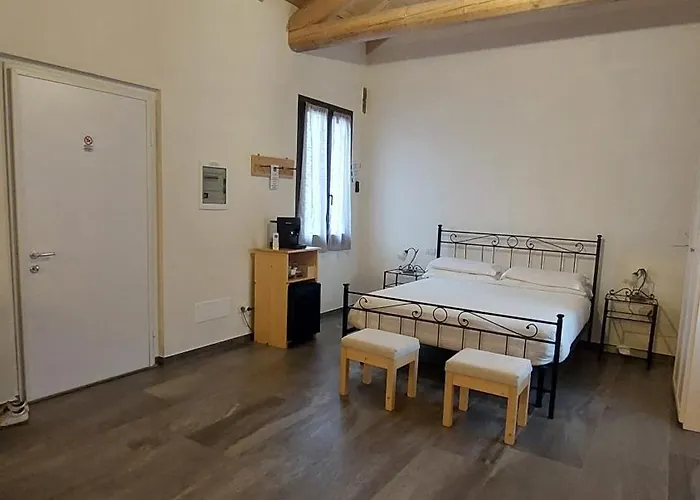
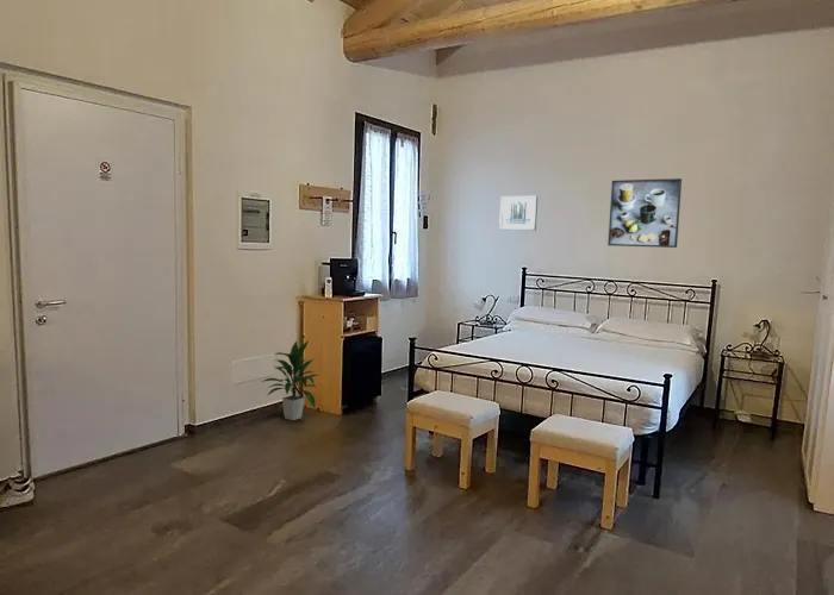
+ wall art (517, 213)
+ indoor plant (293, 380)
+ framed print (643, 213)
